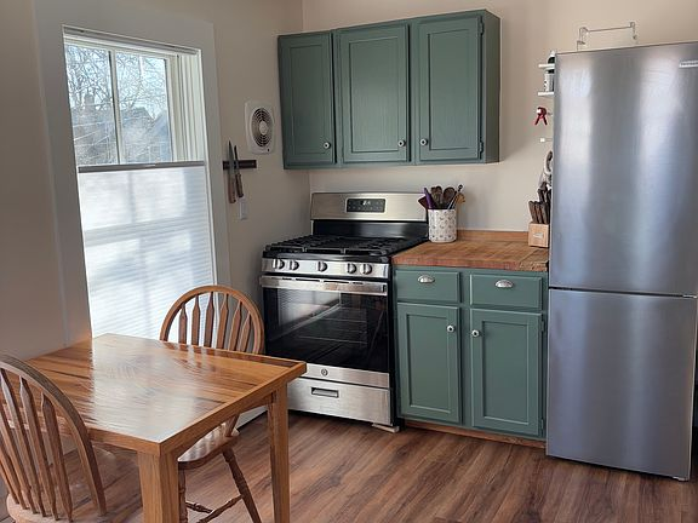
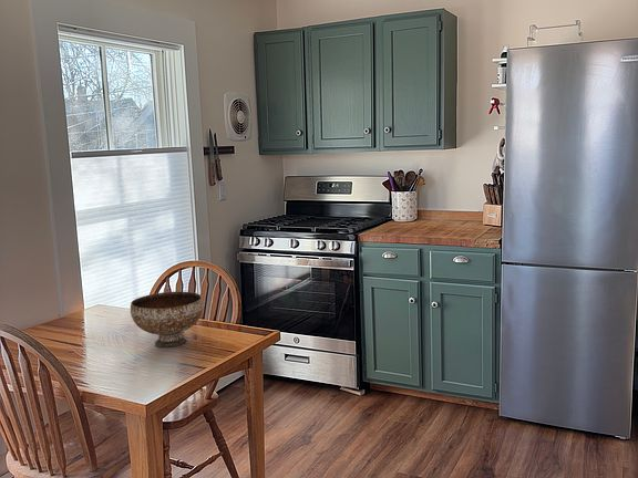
+ bowl (168, 320)
